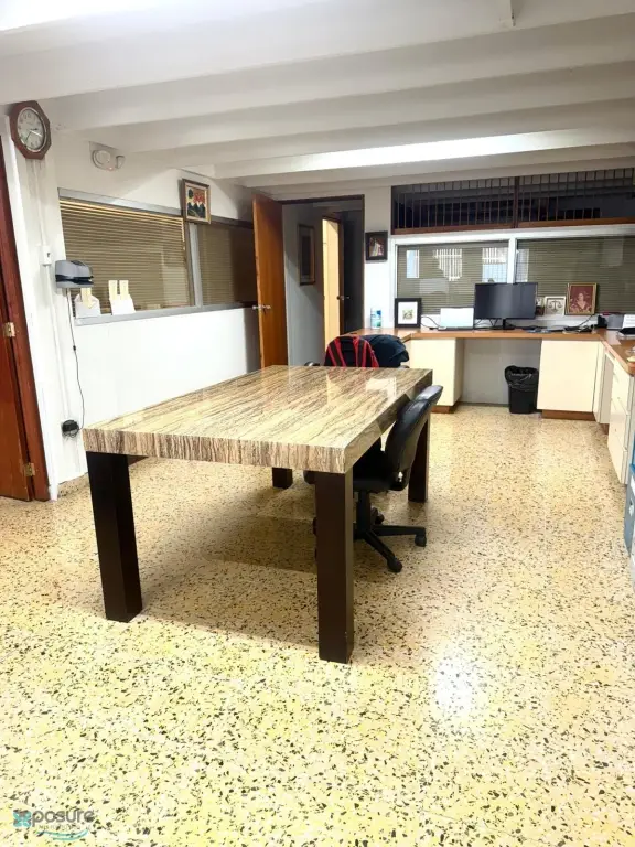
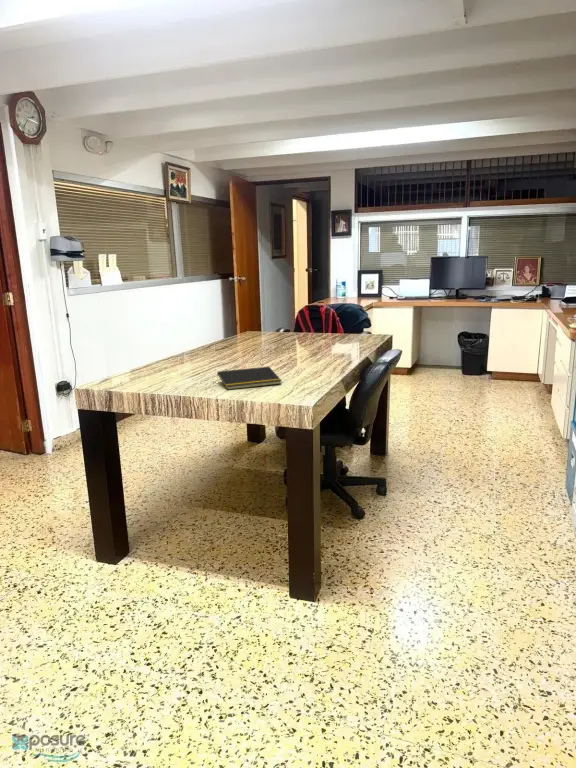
+ notepad (249, 377)
